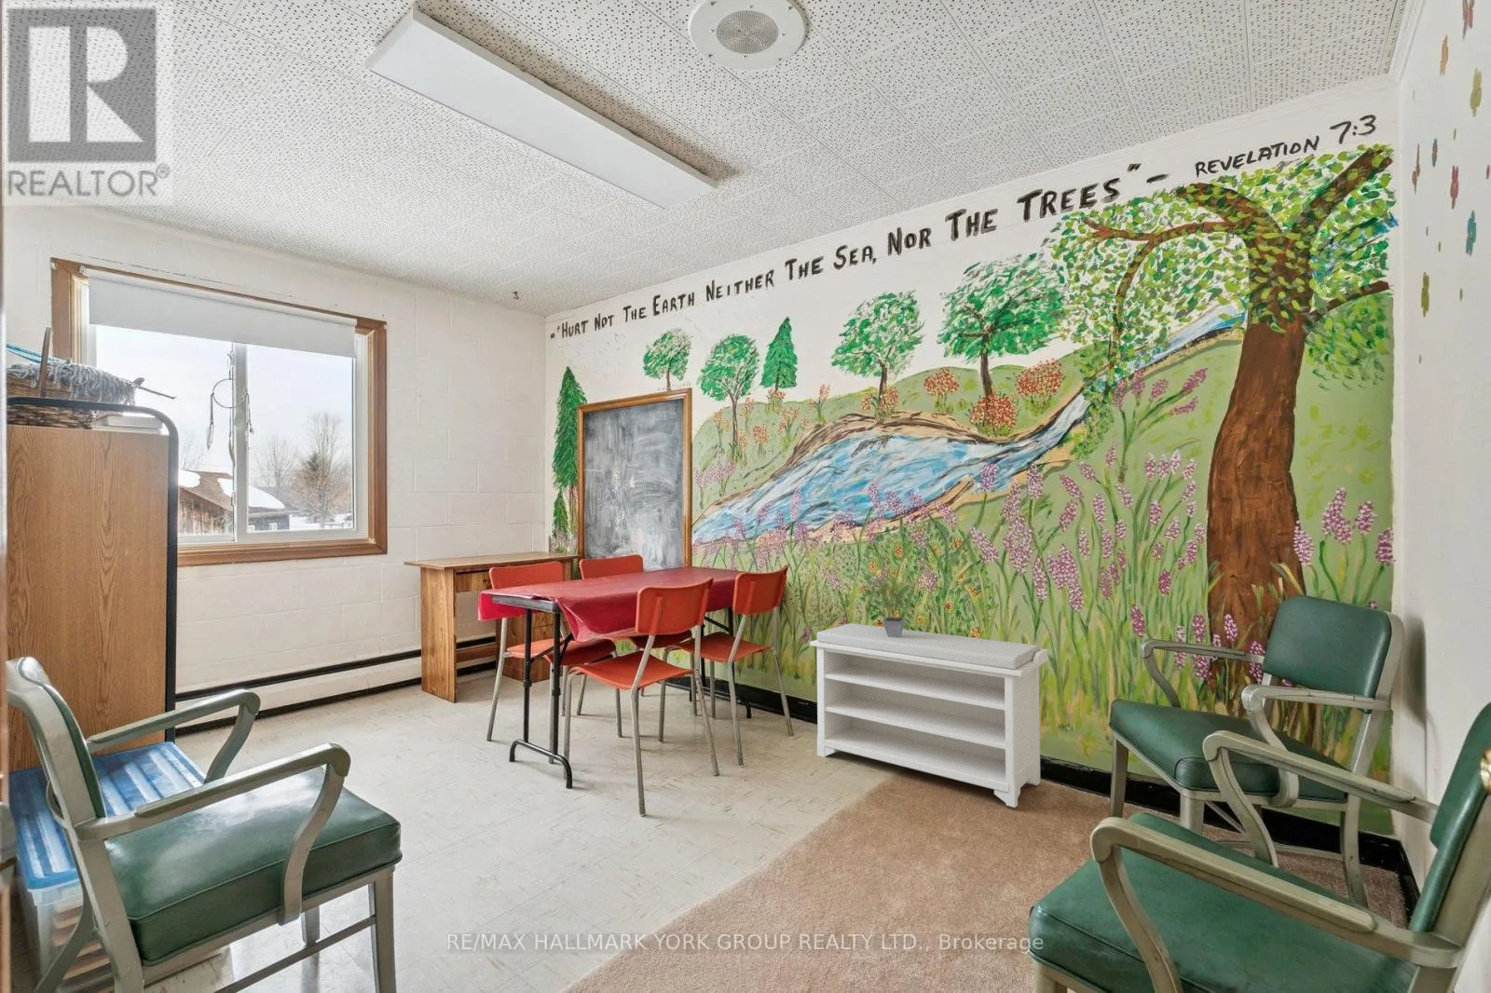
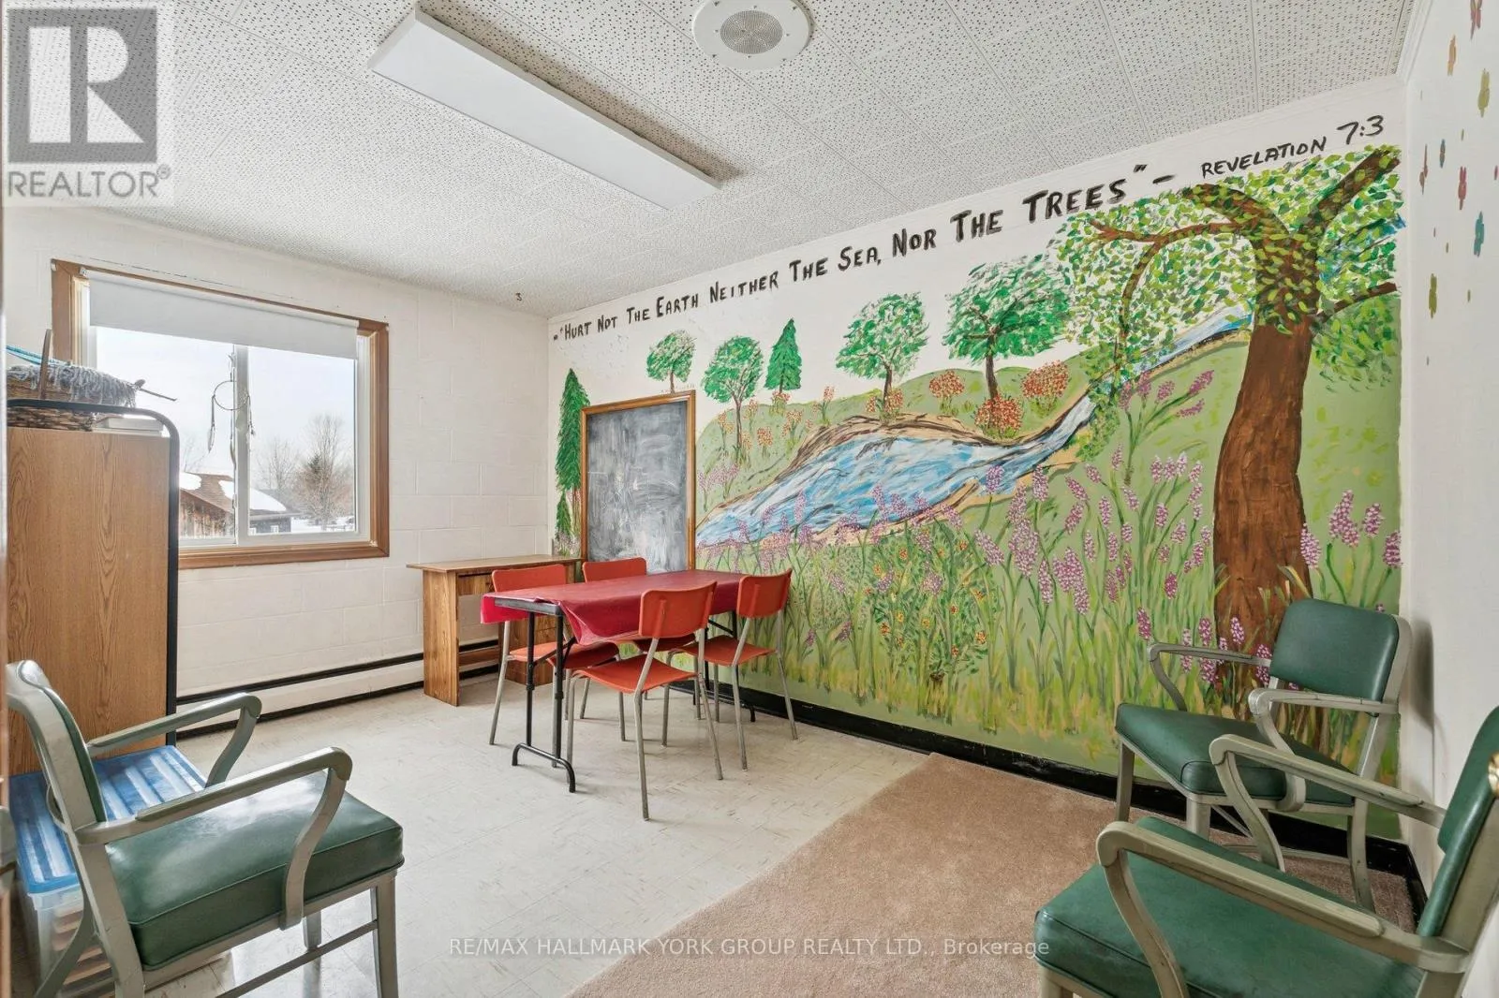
- bench (922, 703)
- potted plant (890, 597)
